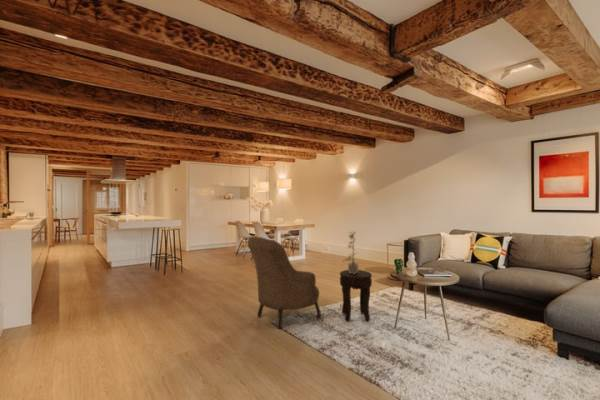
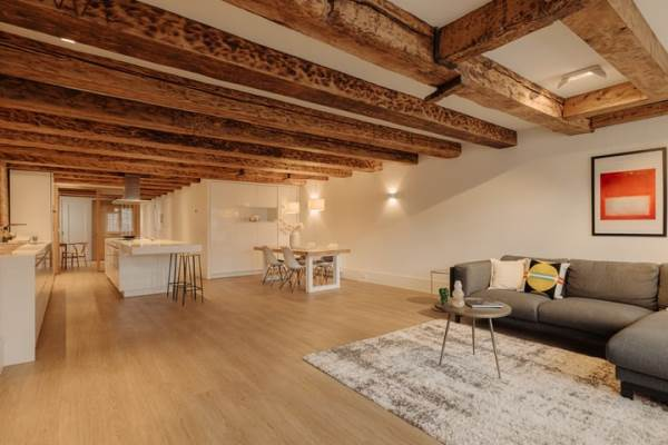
- side table (360, 295)
- potted plant (352, 253)
- armchair (283, 276)
